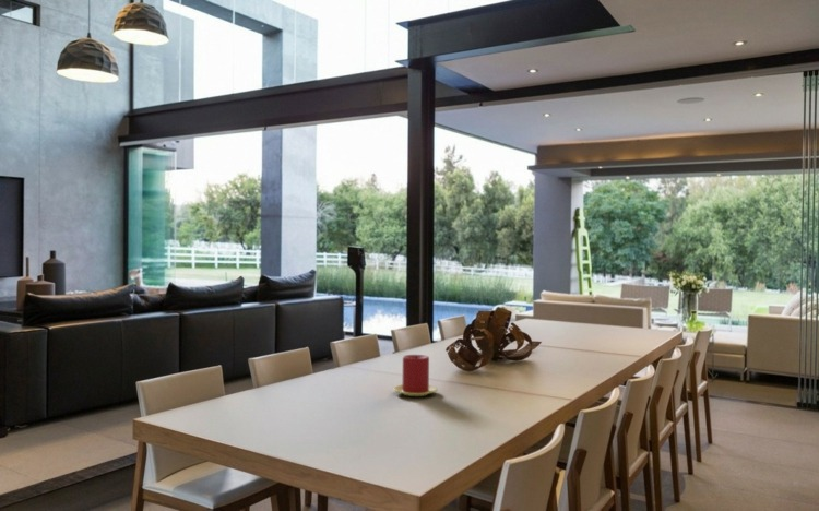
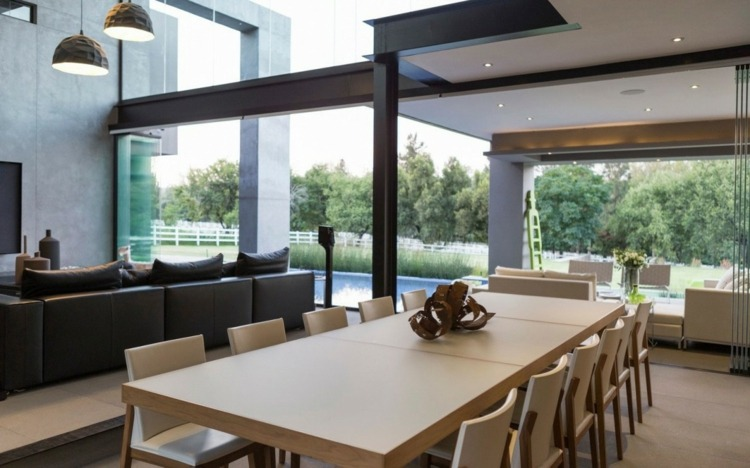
- candle (415, 375)
